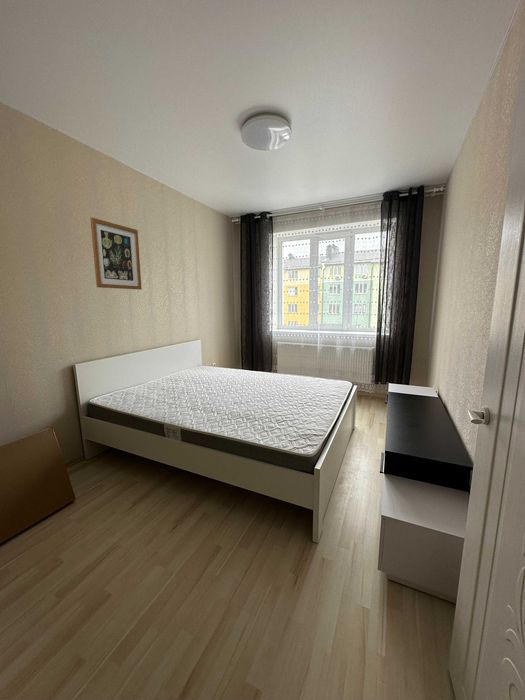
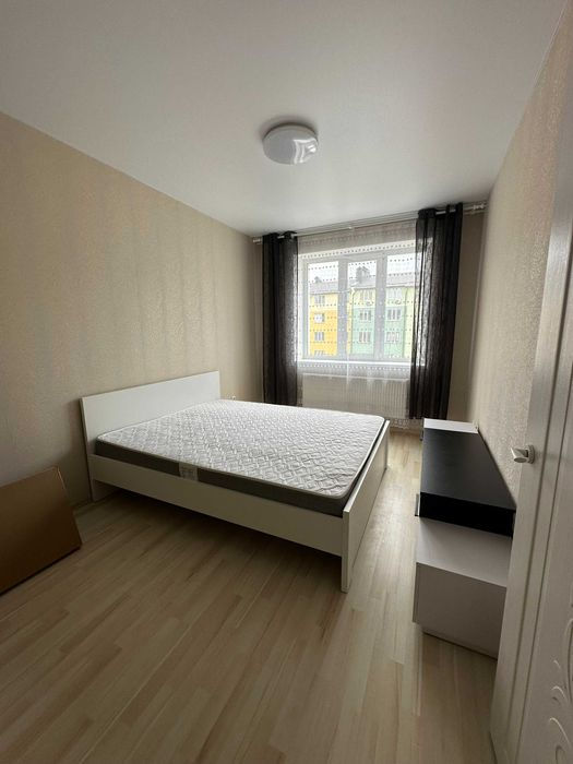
- wall art (118, 256)
